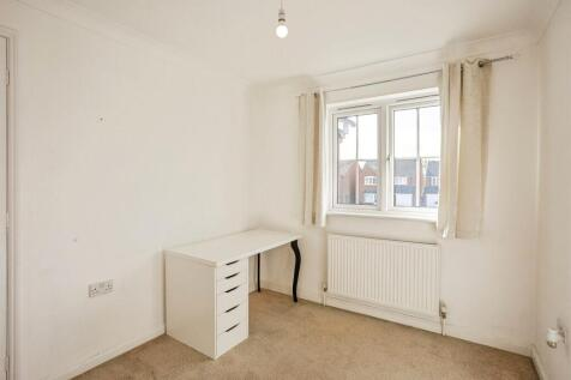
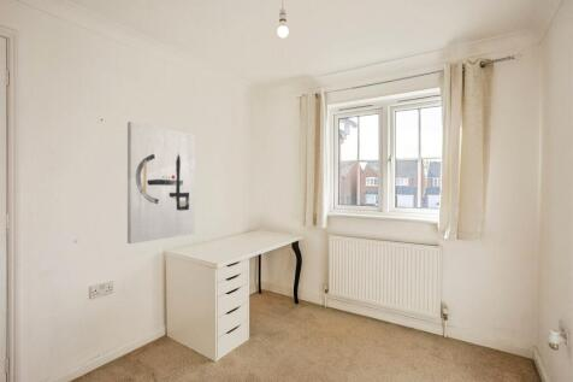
+ wall art (164, 183)
